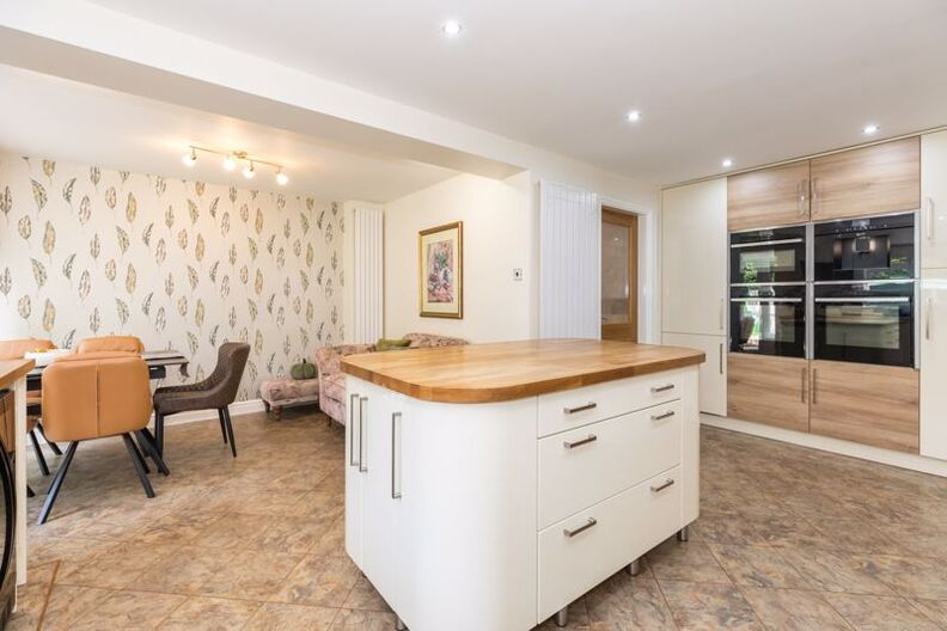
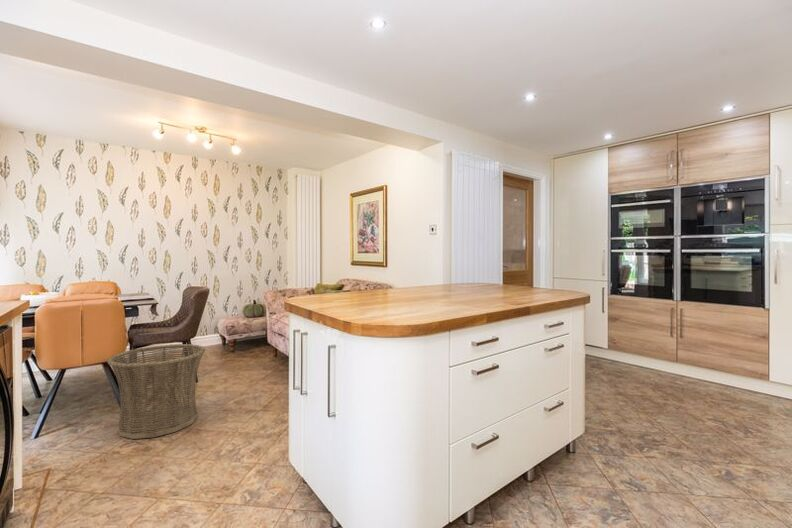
+ basket (158, 387)
